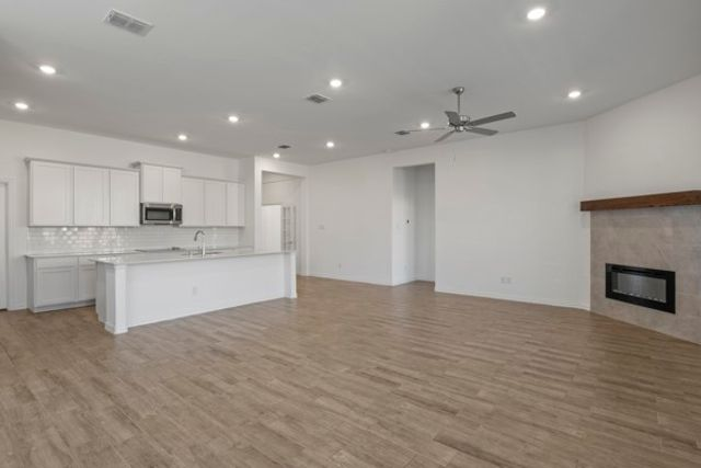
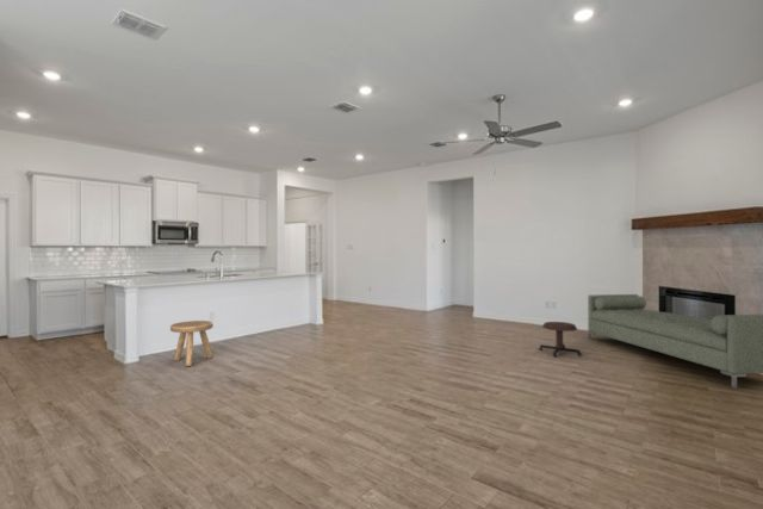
+ stool (192, 342)
+ stool (559, 337)
+ sofa (672, 330)
